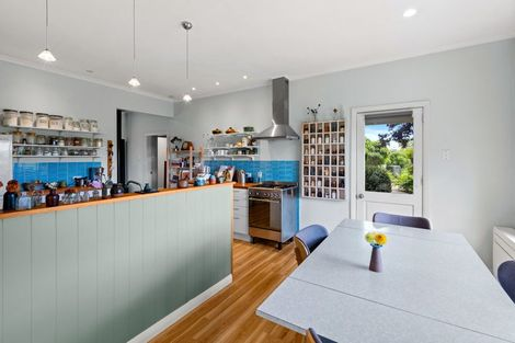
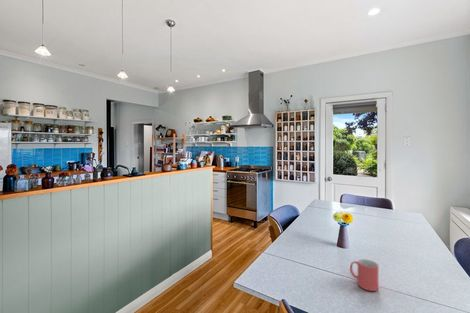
+ mug (363, 273)
